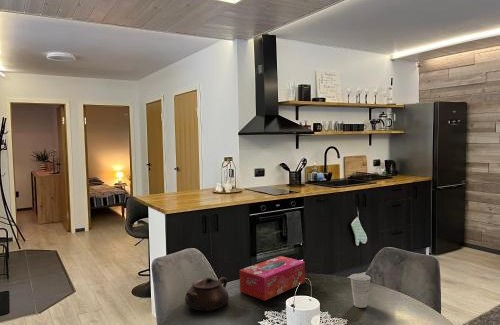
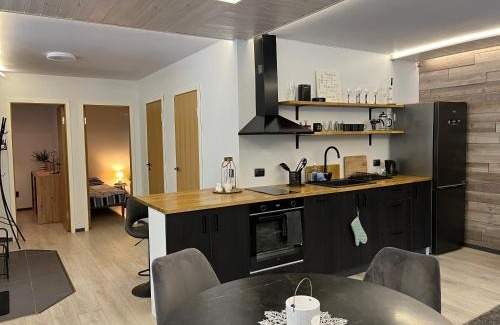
- teapot (208, 291)
- tissue box (273, 276)
- cup (360, 290)
